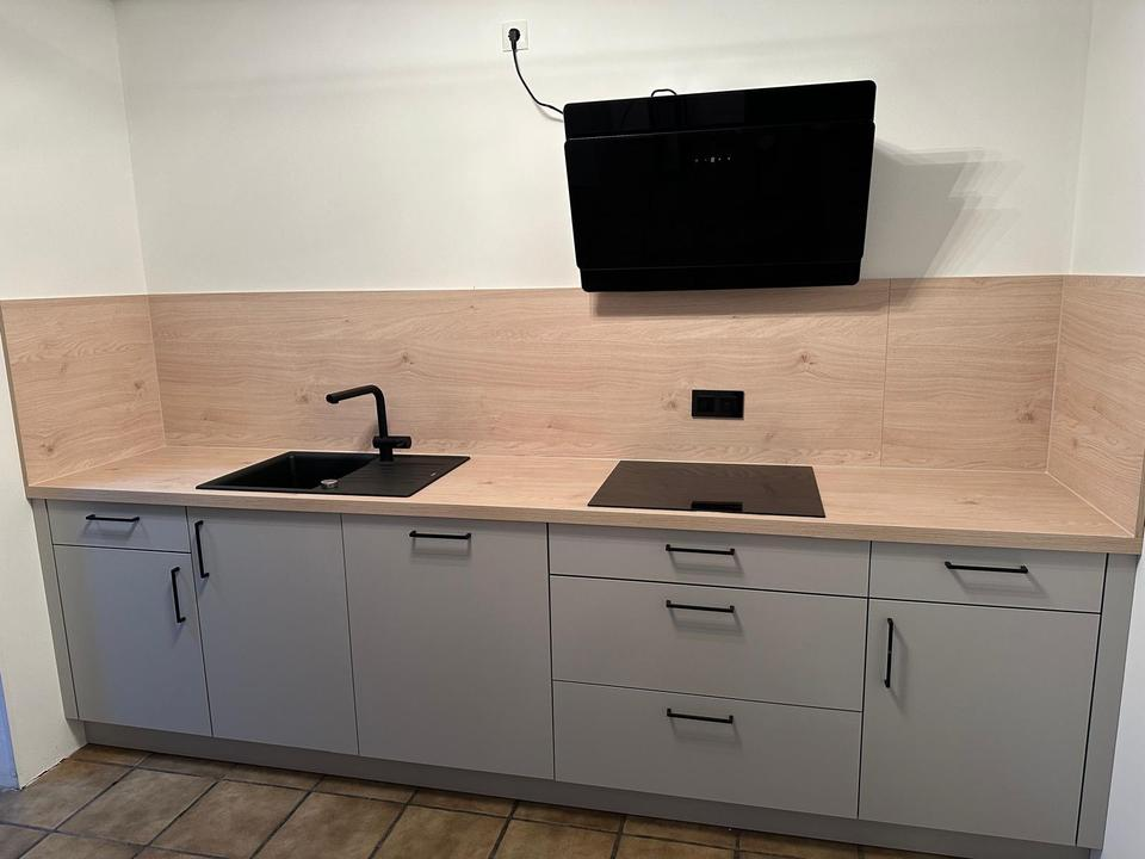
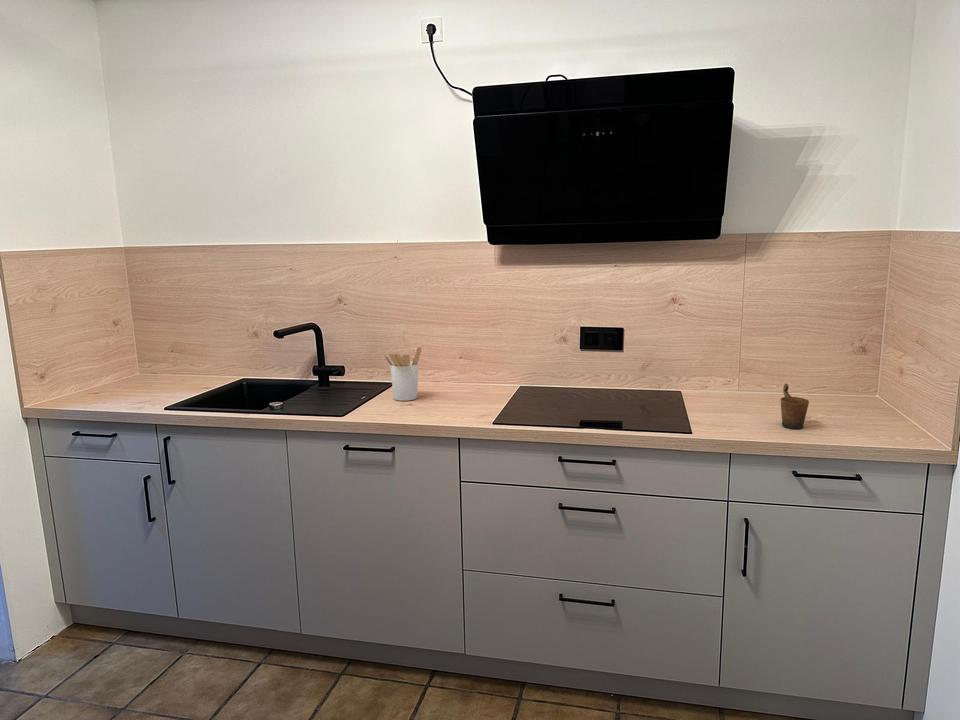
+ utensil holder (403, 374)
+ mug (790, 405)
